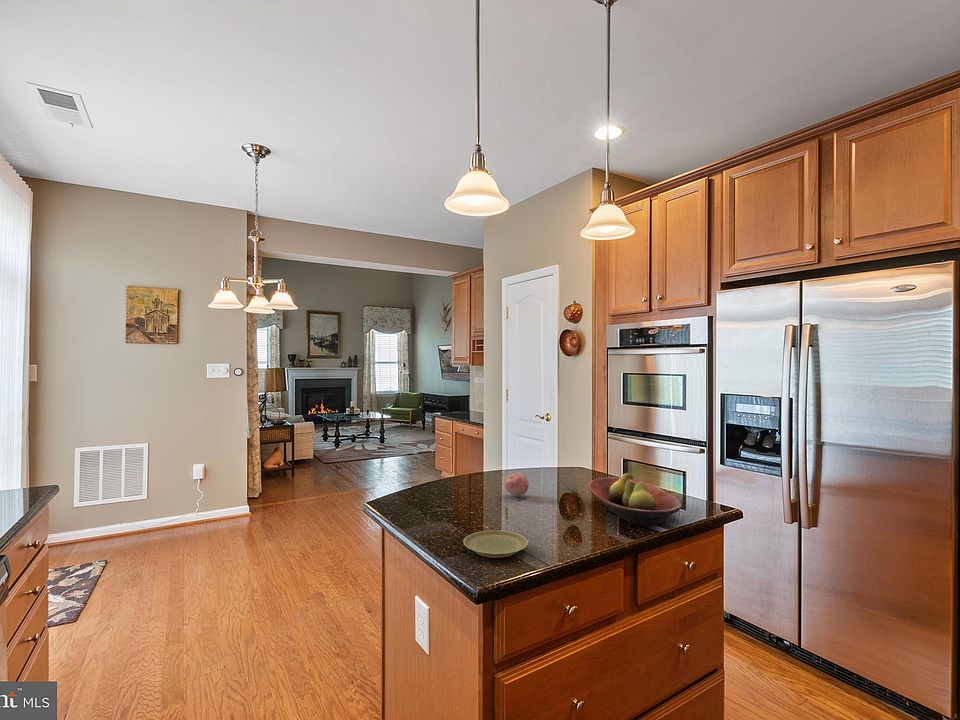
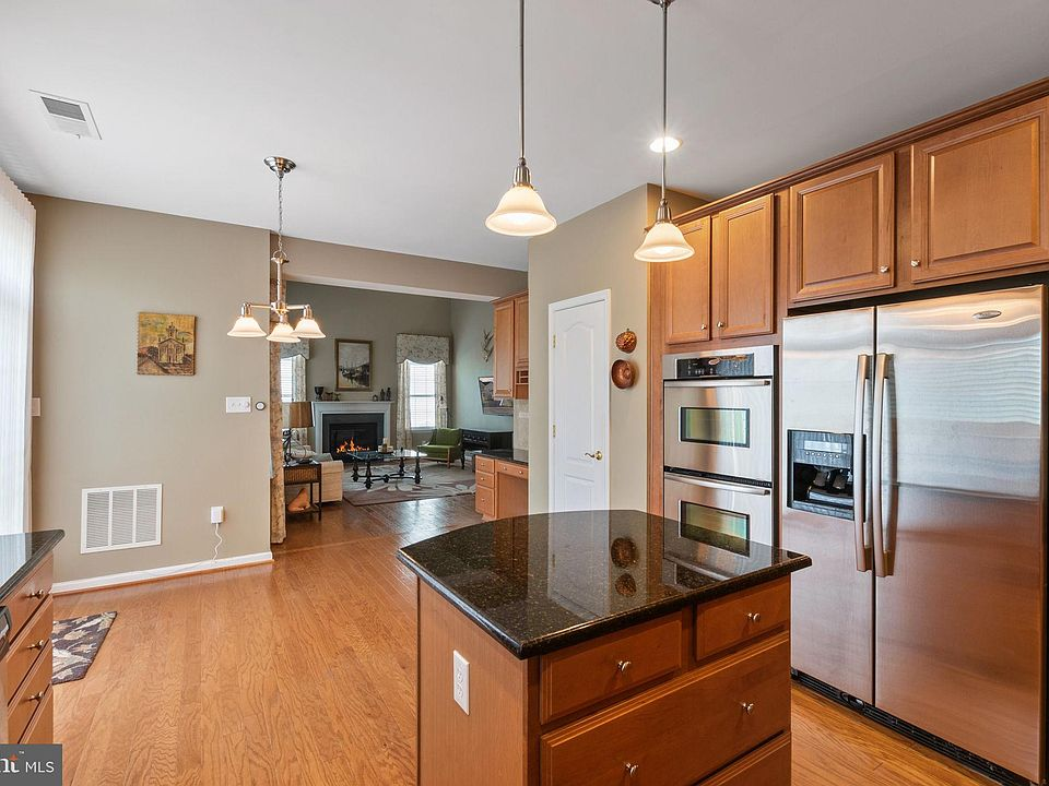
- fruit bowl (631, 494)
- apple (516, 484)
- plate (495, 545)
